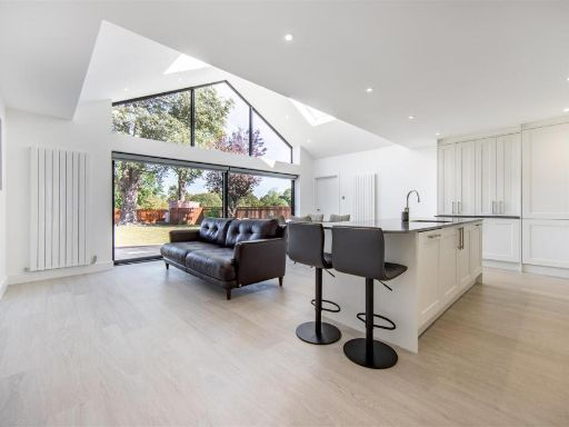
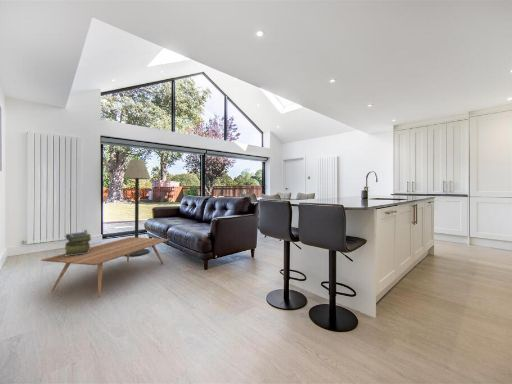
+ coffee table (115, 258)
+ floor lamp (136, 206)
+ stack of books (78, 243)
